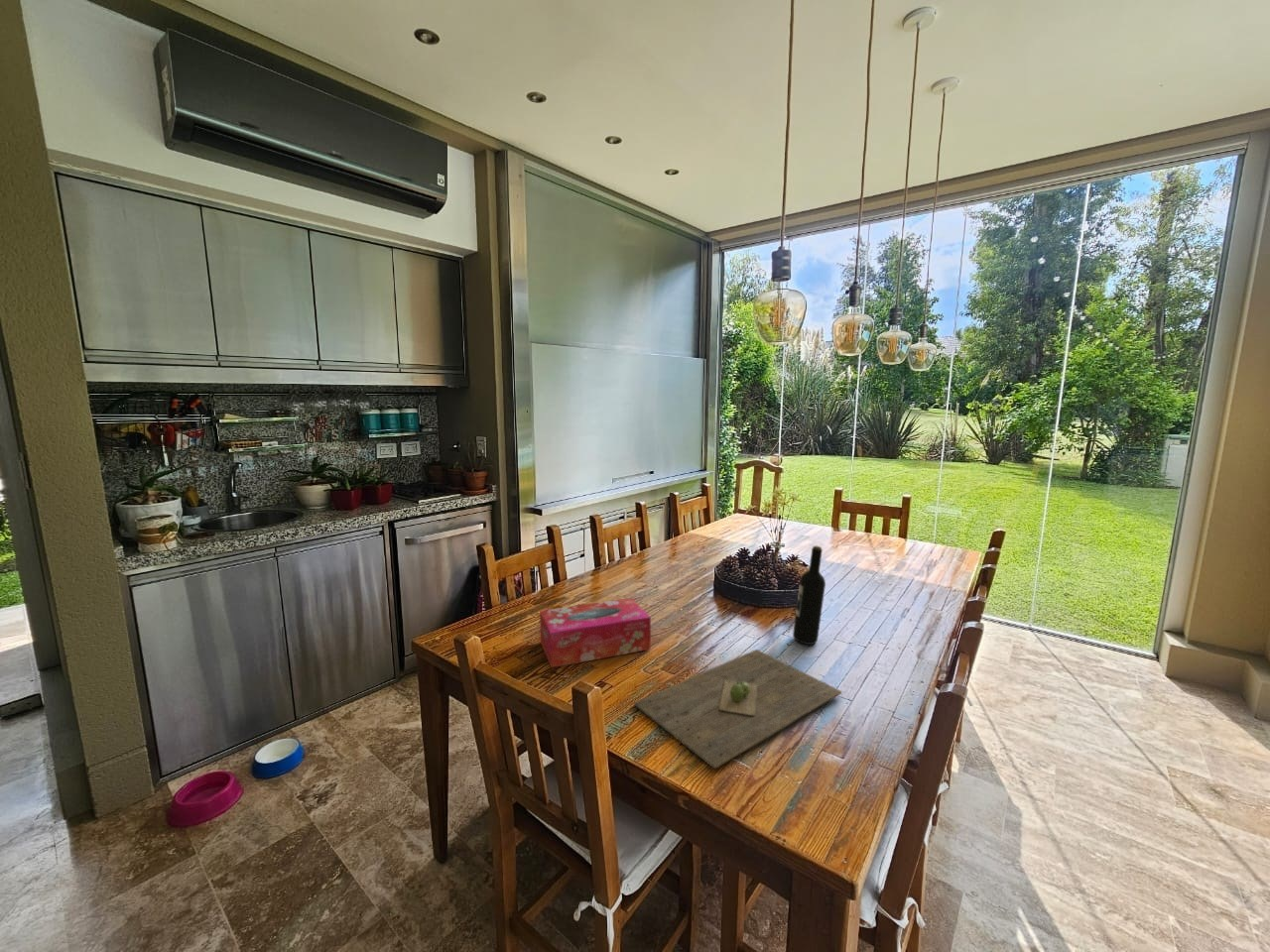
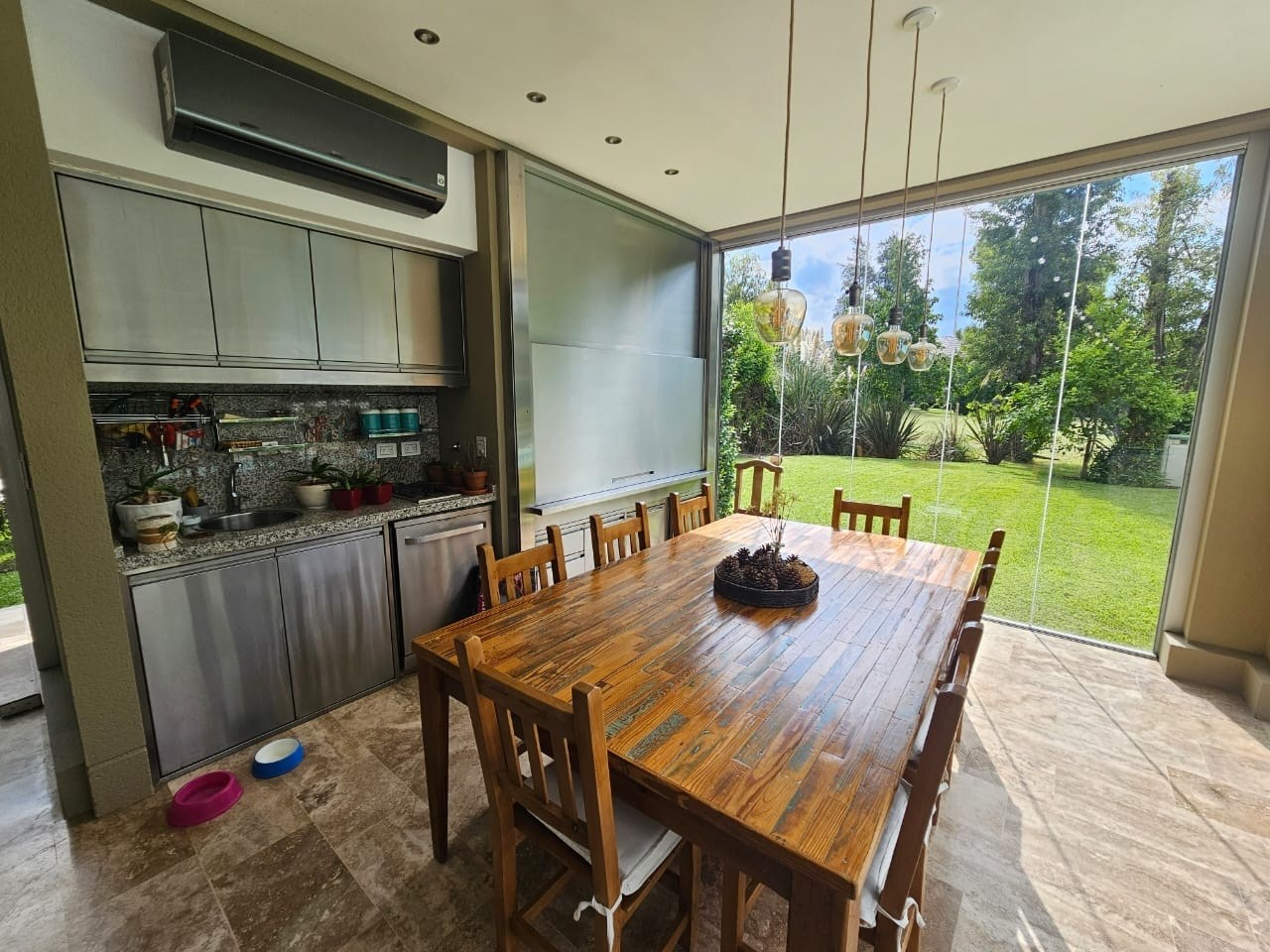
- tissue box (594, 630)
- cutting board (739, 689)
- wine bottle (810, 594)
